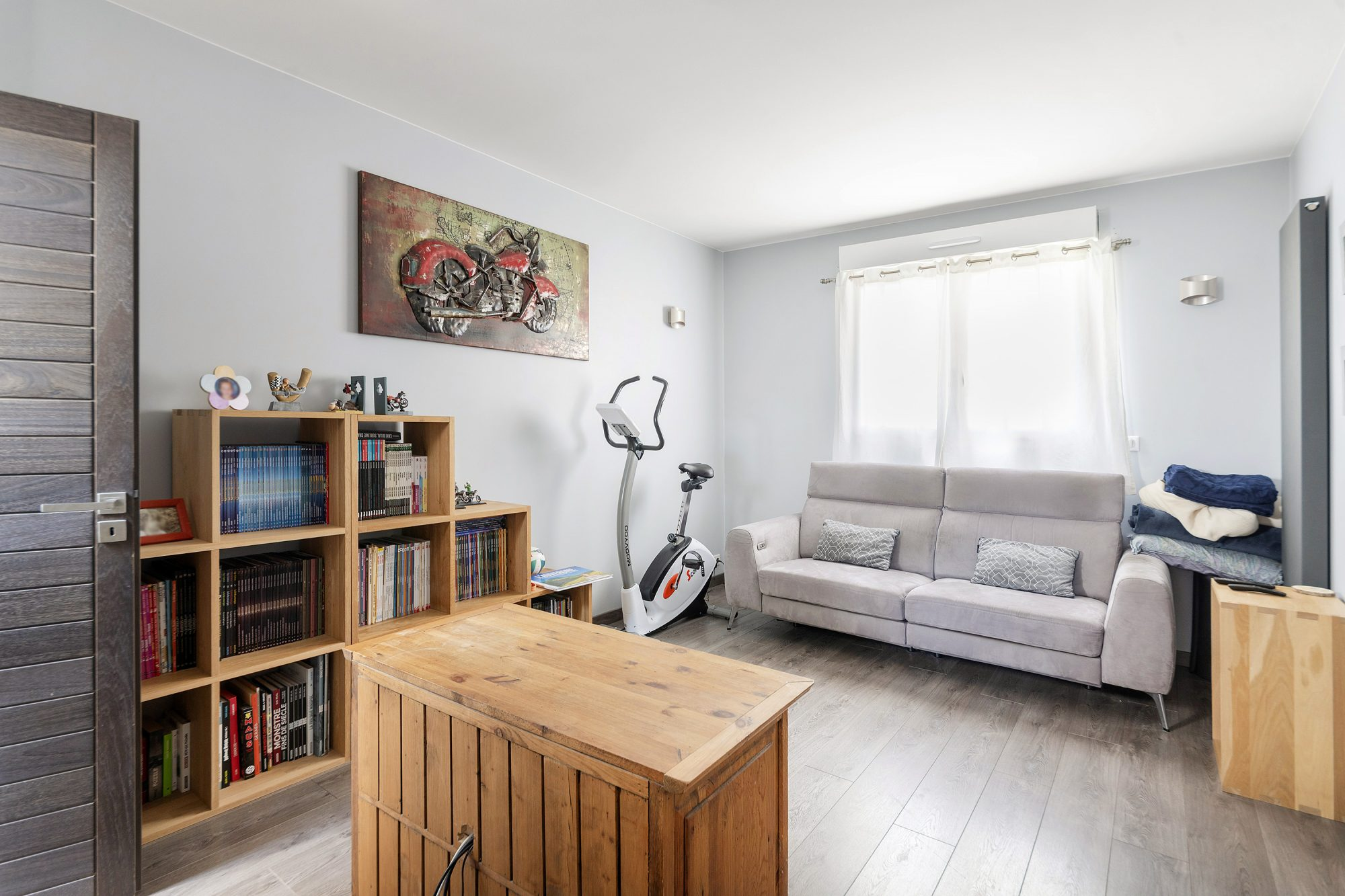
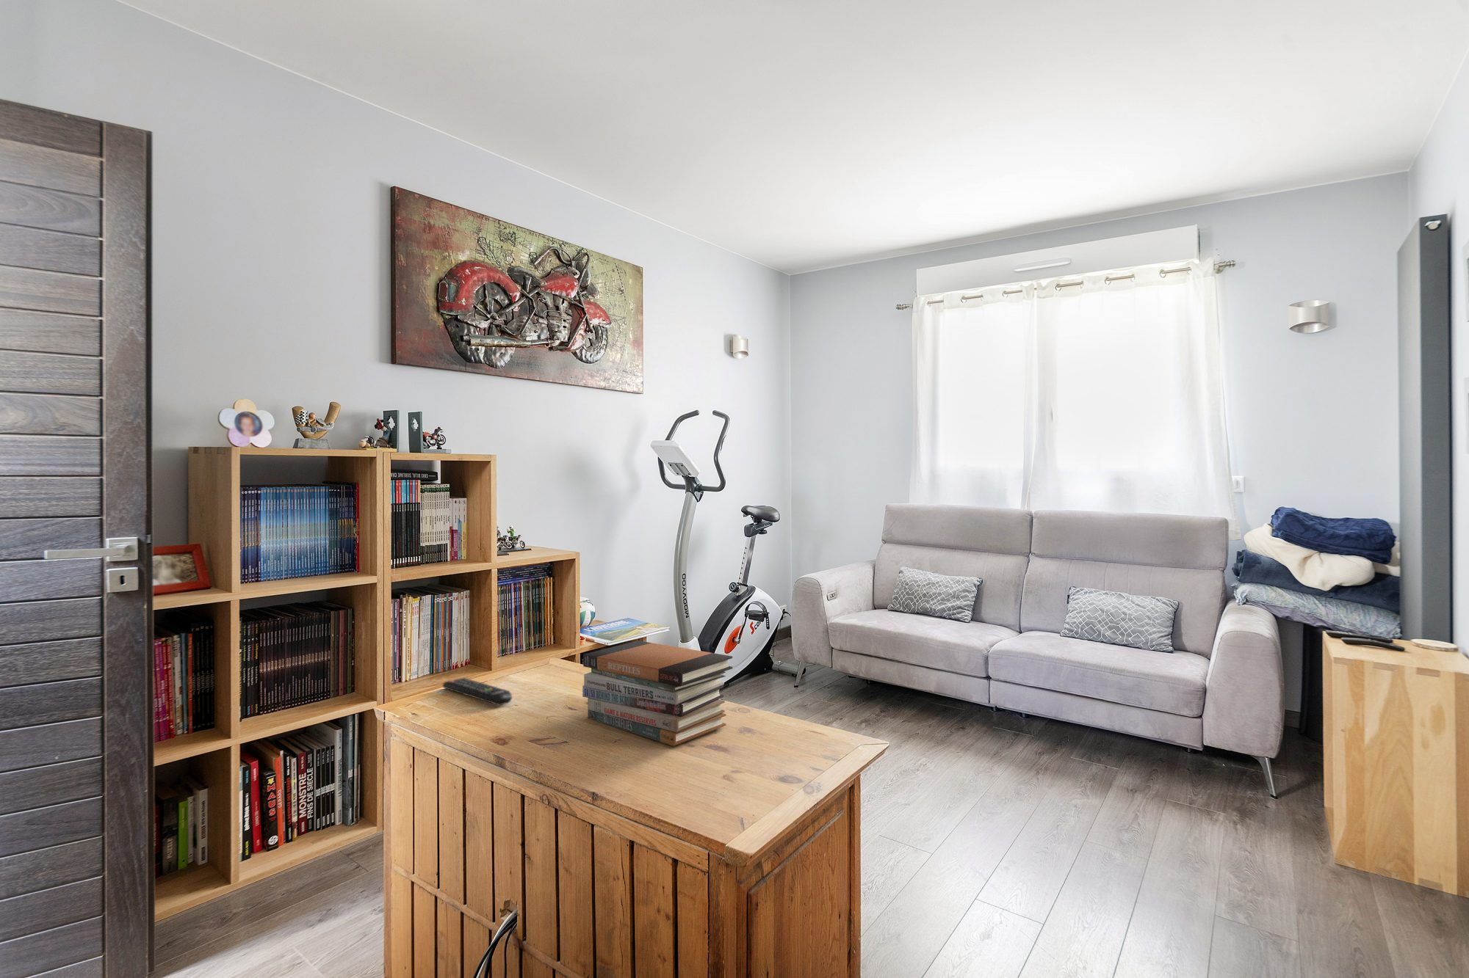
+ book stack (655, 688)
+ remote control (476, 691)
